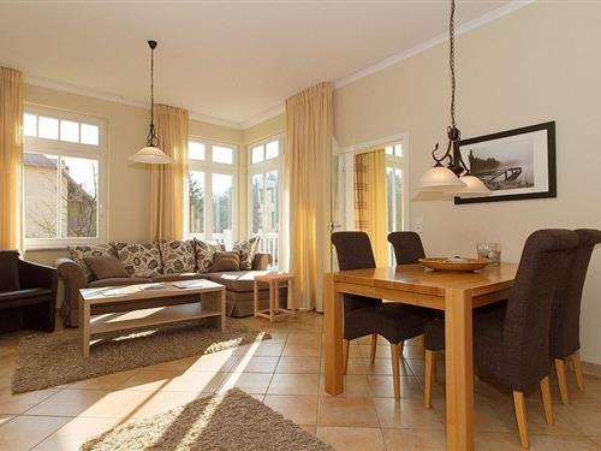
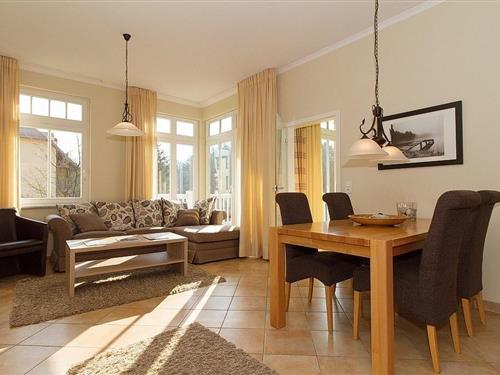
- side table (273, 296)
